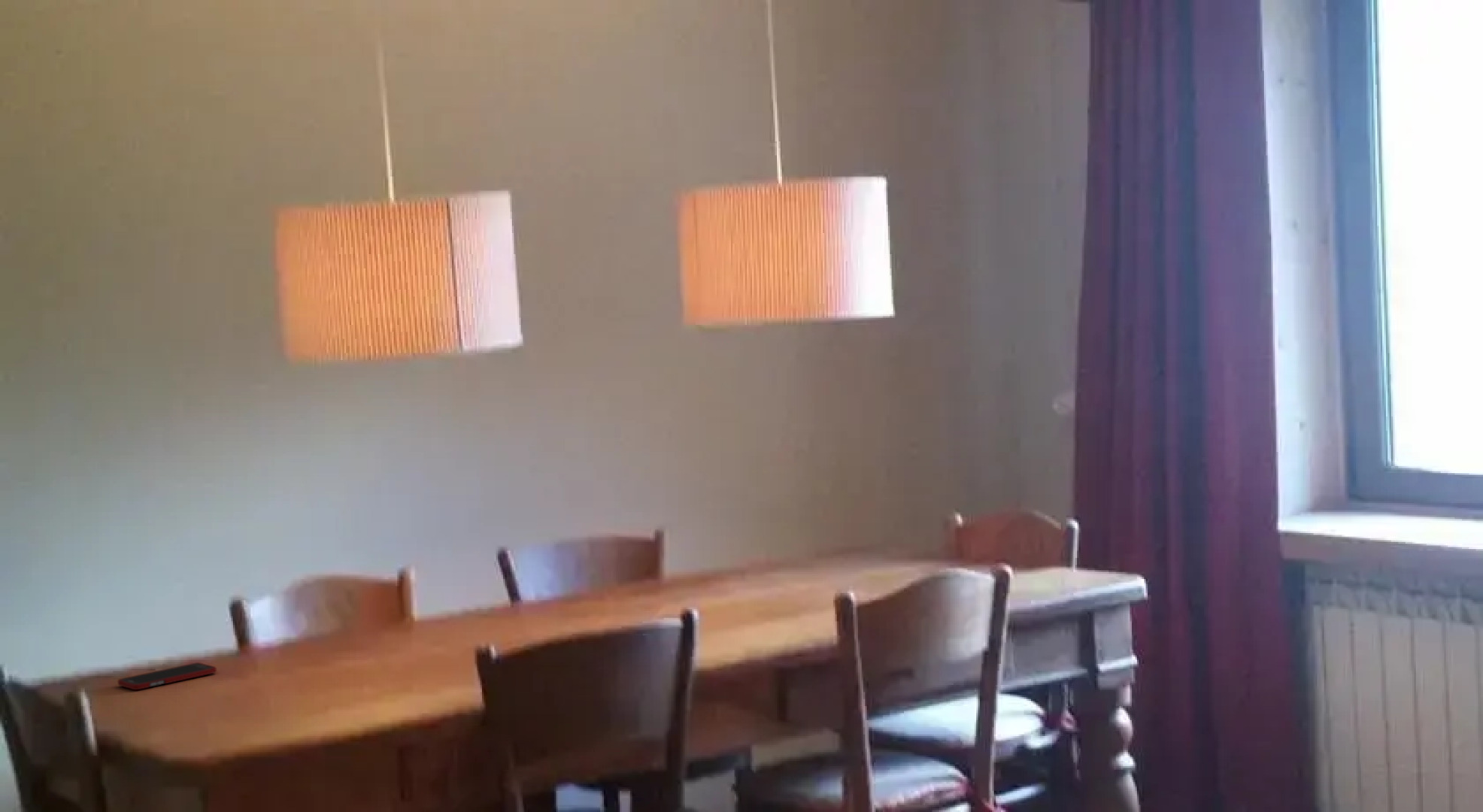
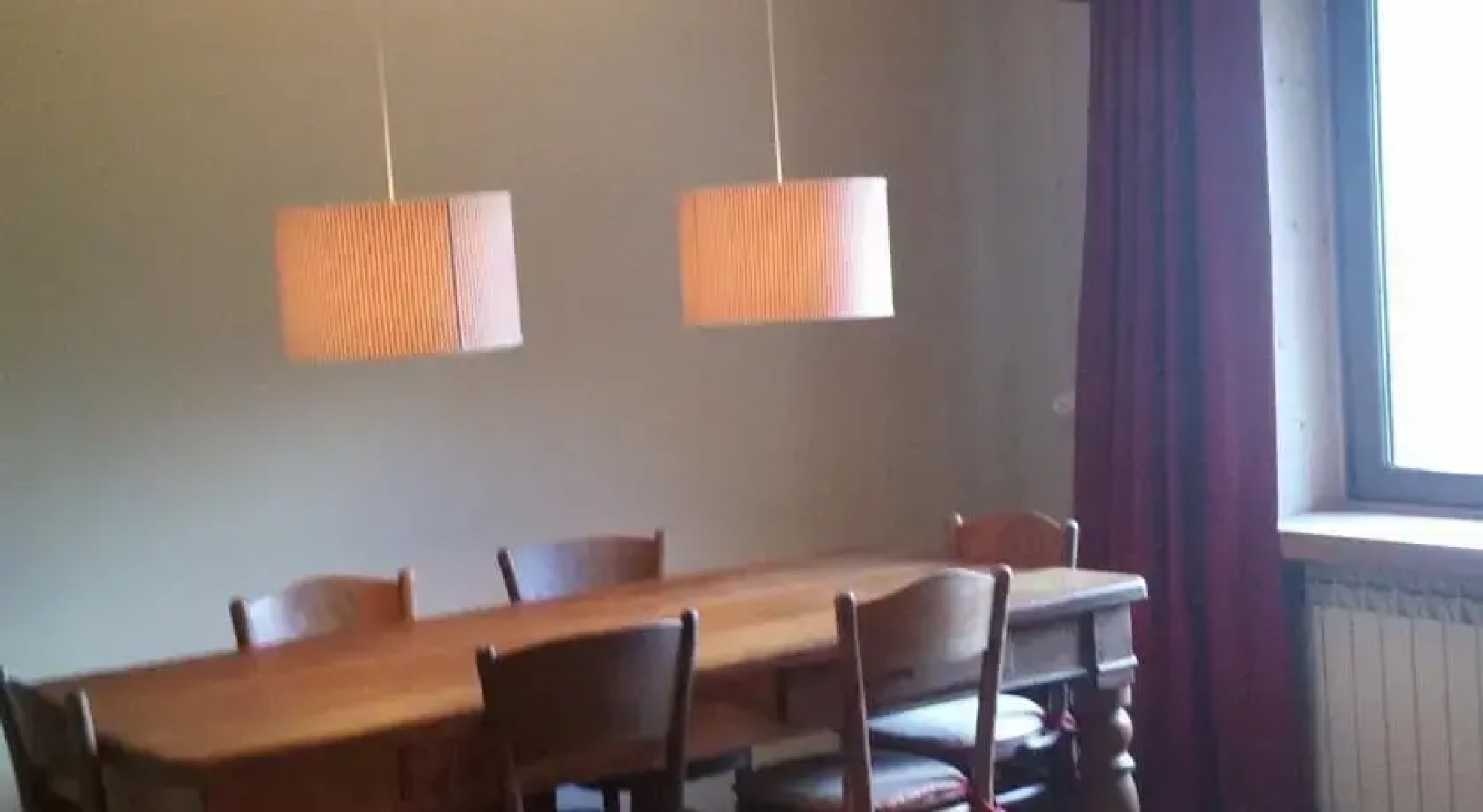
- cell phone (167, 676)
